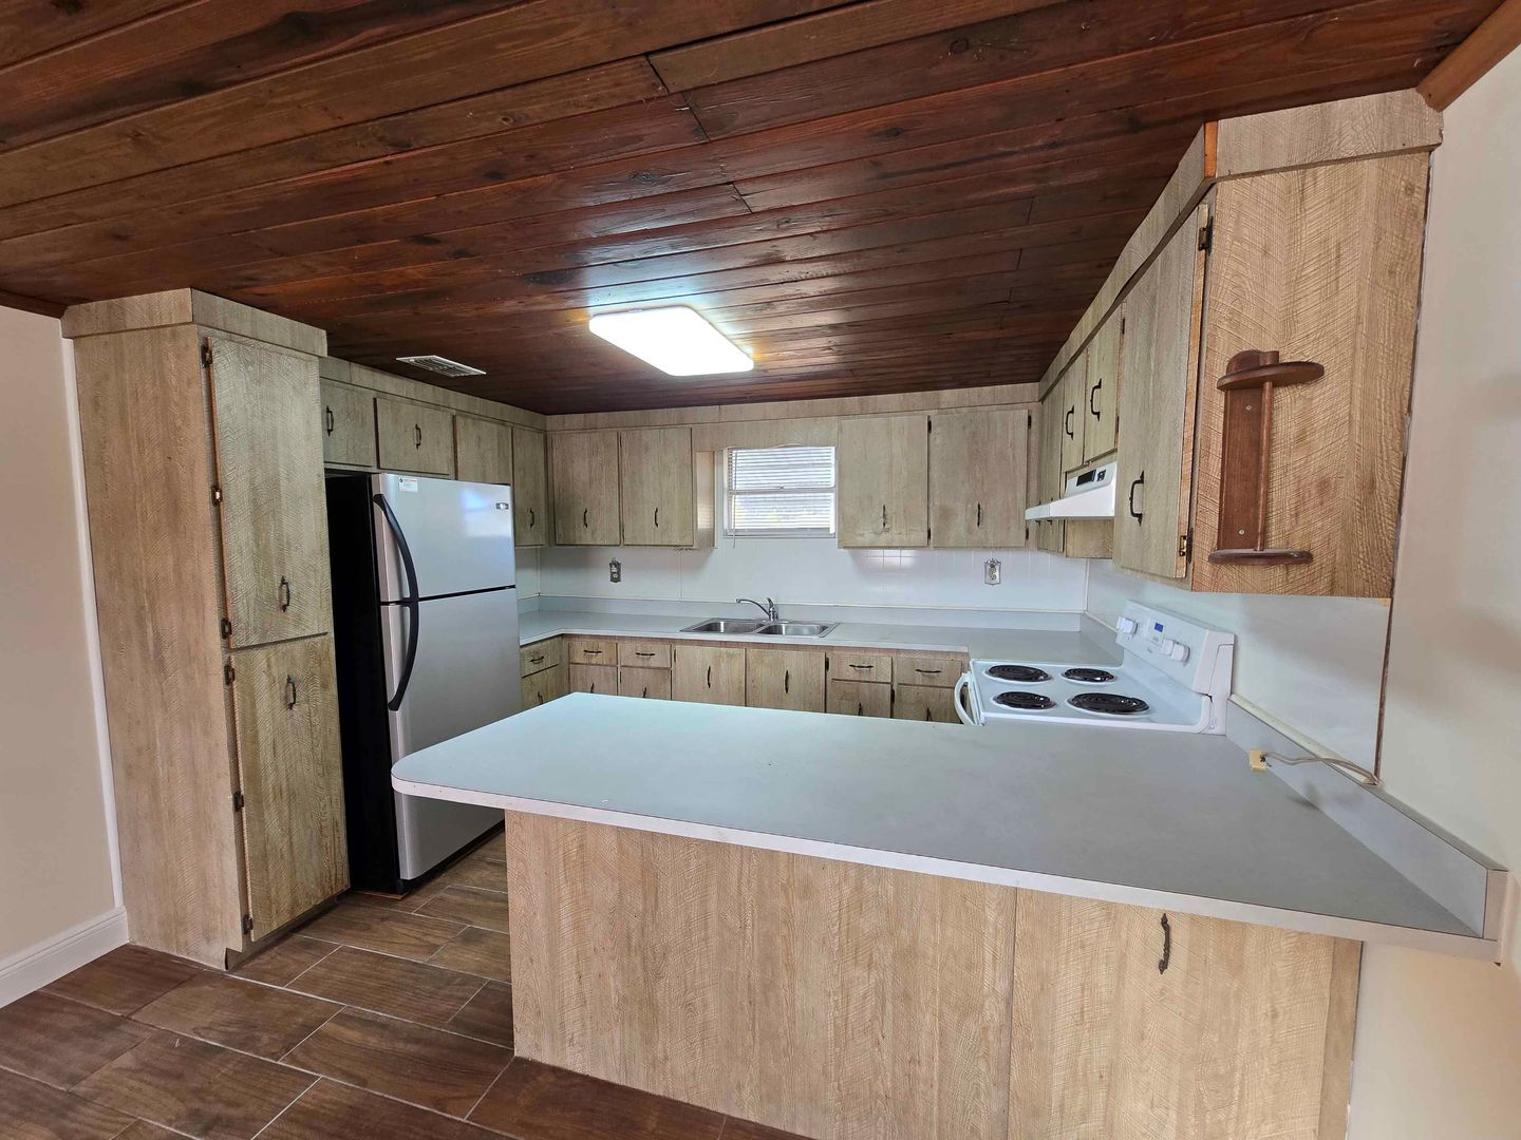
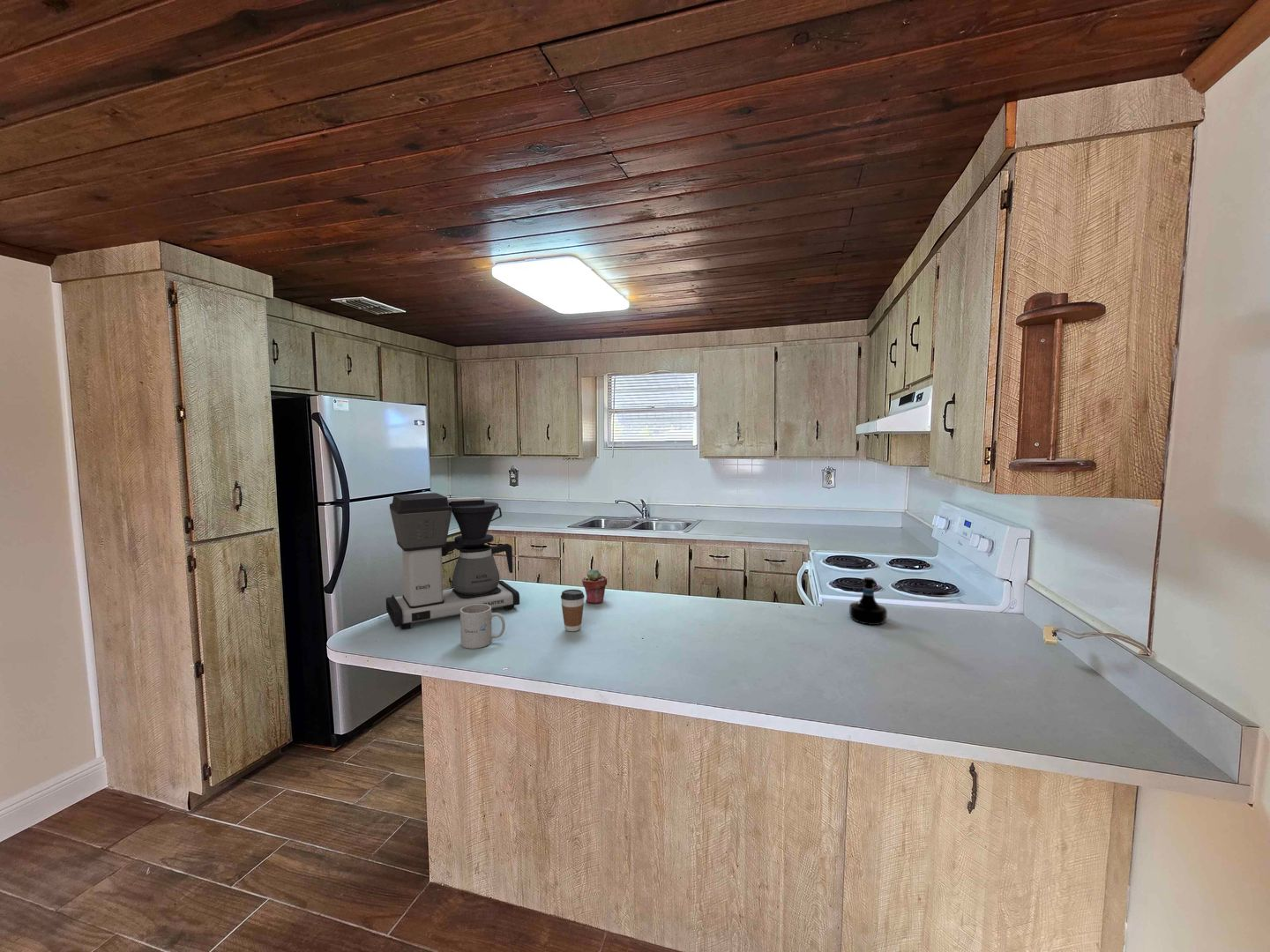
+ mug (482, 625)
+ tequila bottle (868, 599)
+ coffee maker (452, 549)
+ coffee cup (572, 610)
+ potted succulent (594, 584)
